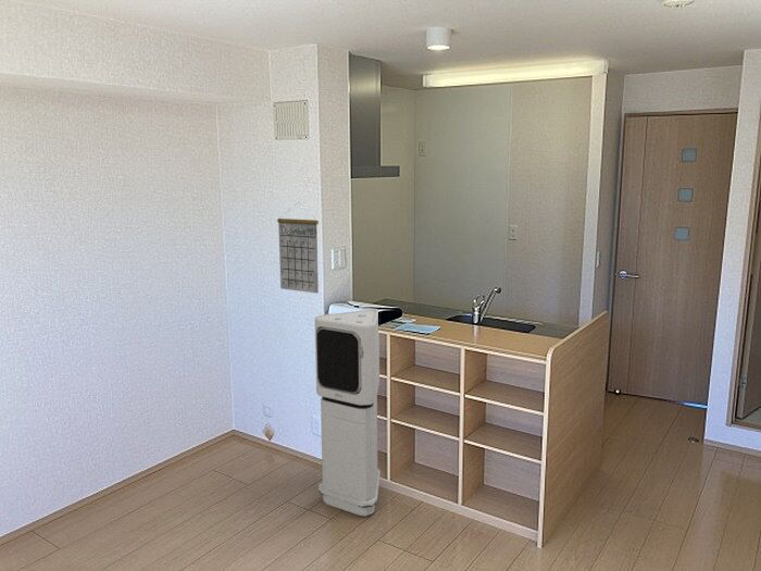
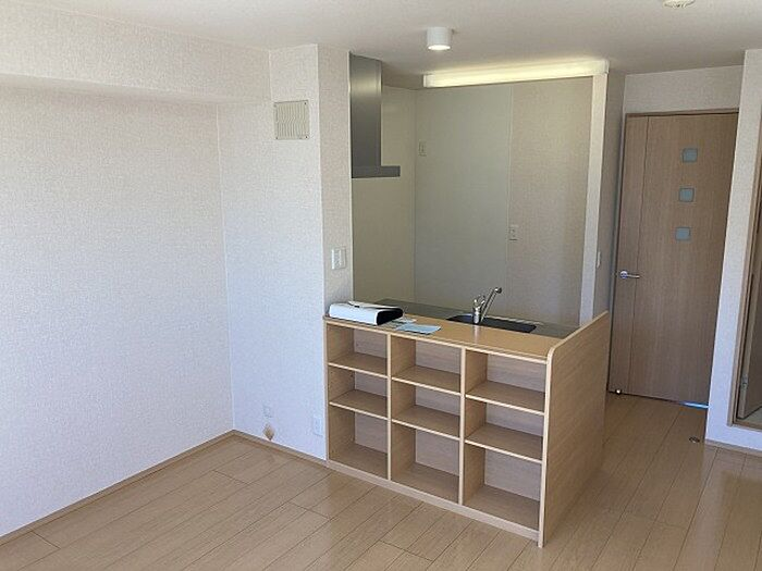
- air purifier (359, 408)
- calendar (298, 247)
